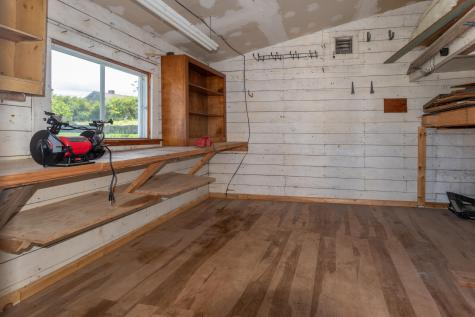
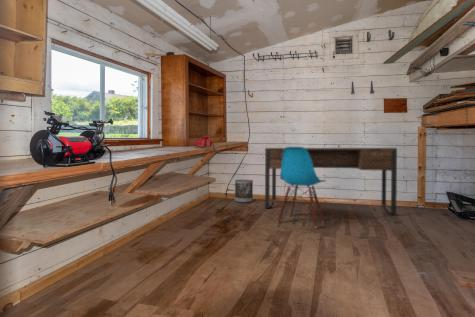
+ wastebasket (243, 190)
+ chair (301, 184)
+ desk (327, 167)
